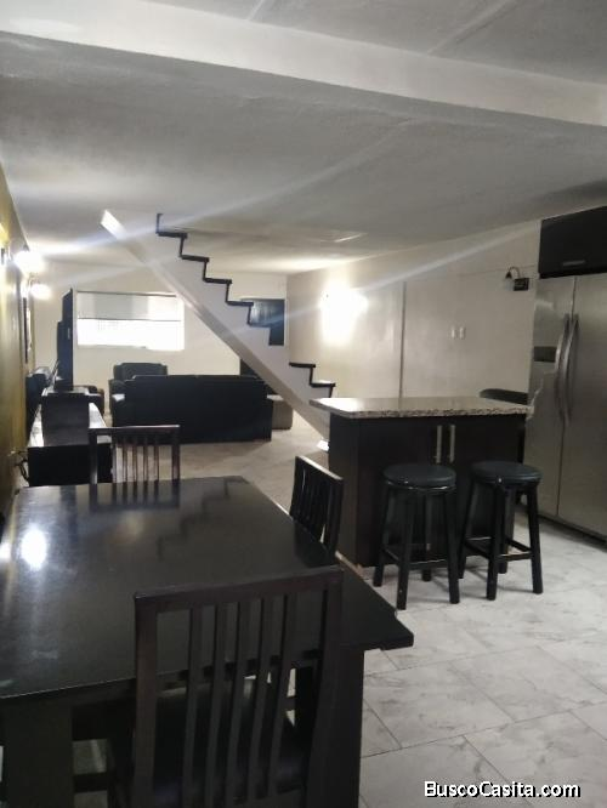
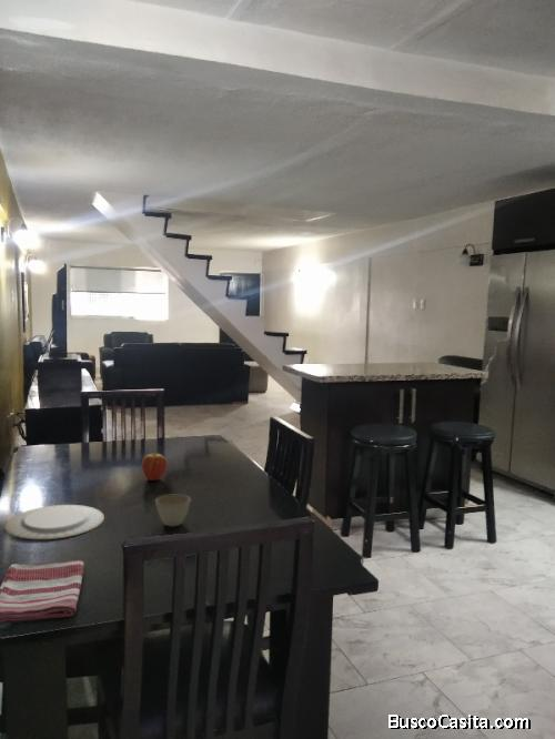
+ chinaware (56, 518)
+ dish towel (40, 587)
+ flower pot (172, 510)
+ fruit (153, 465)
